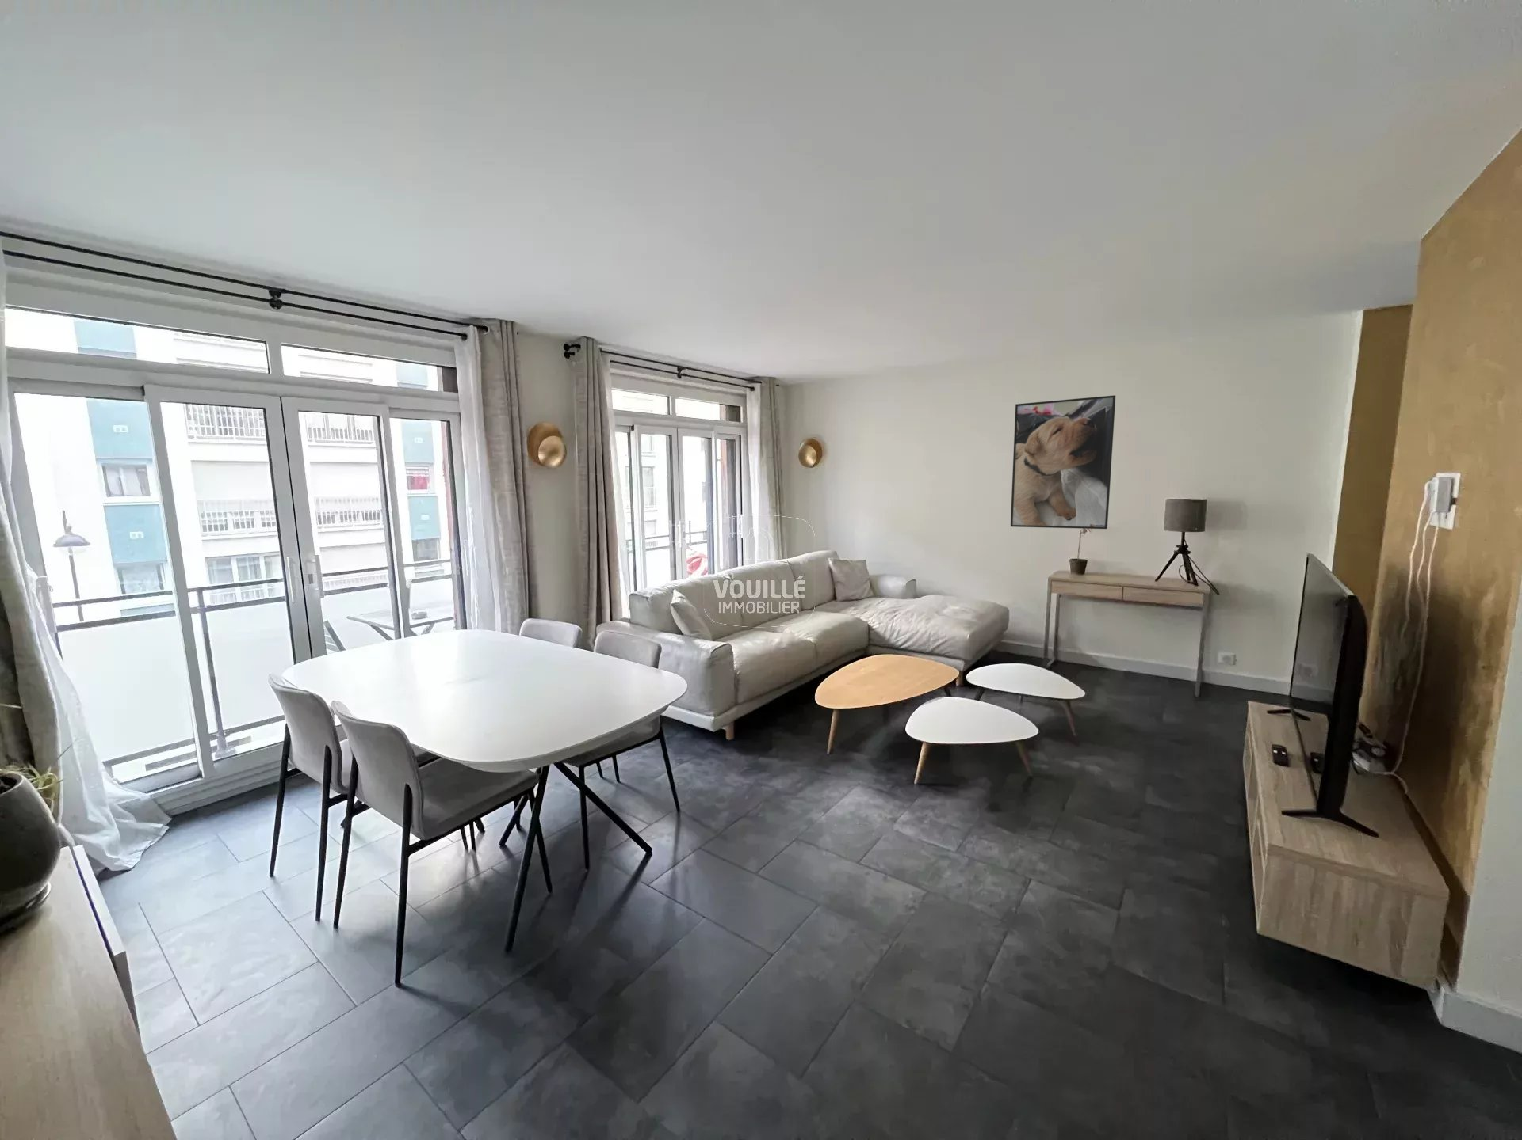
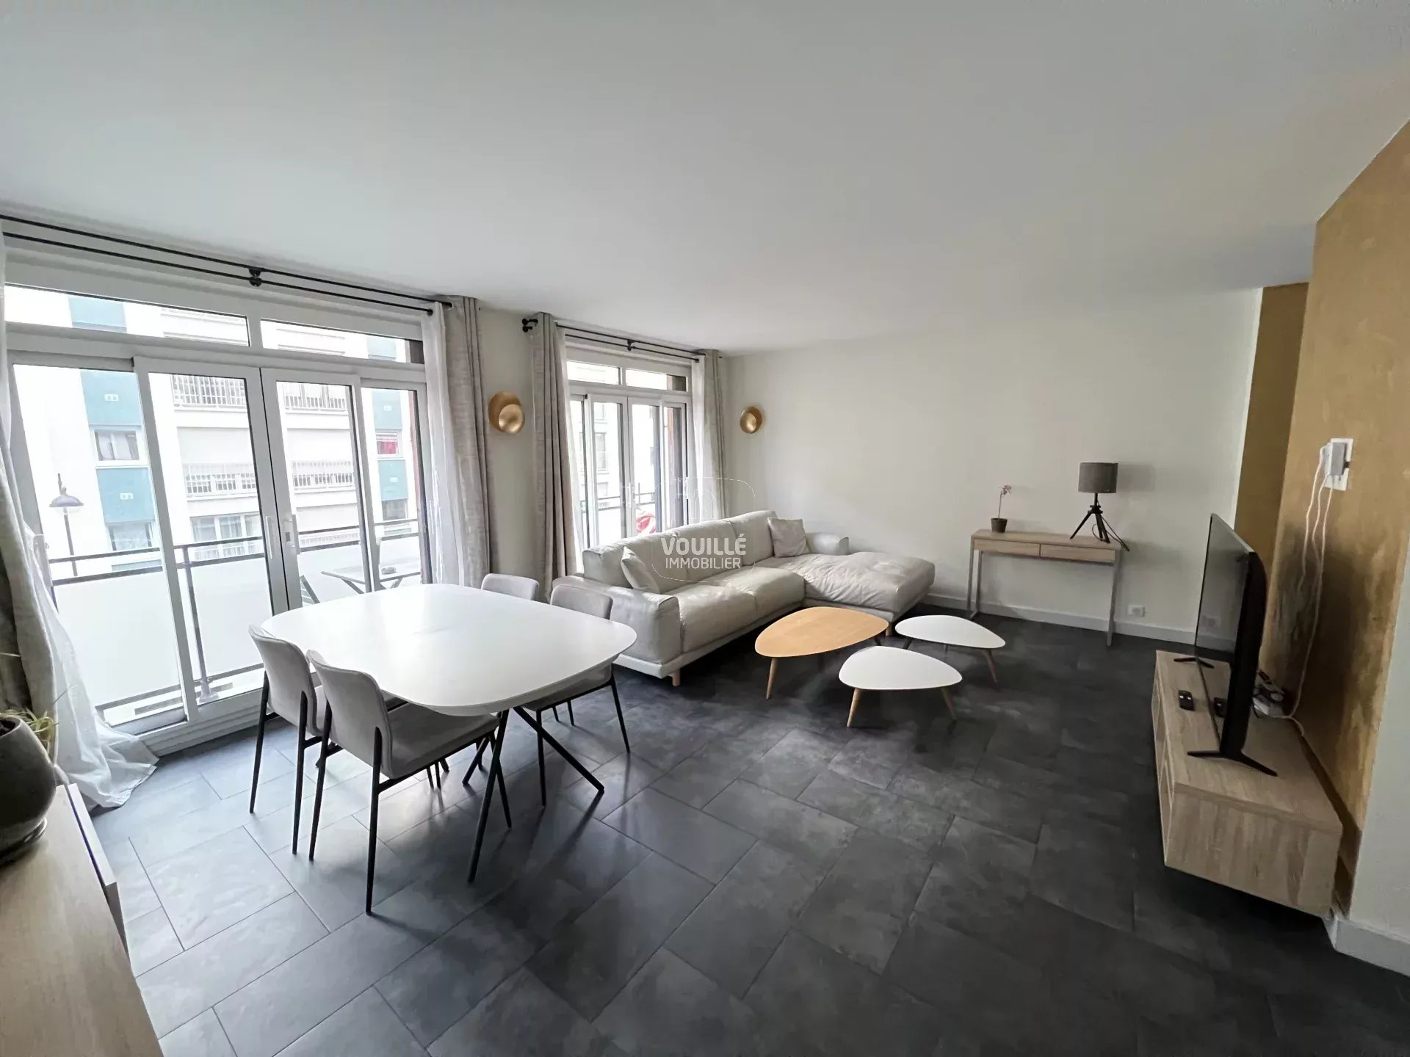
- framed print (1059, 465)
